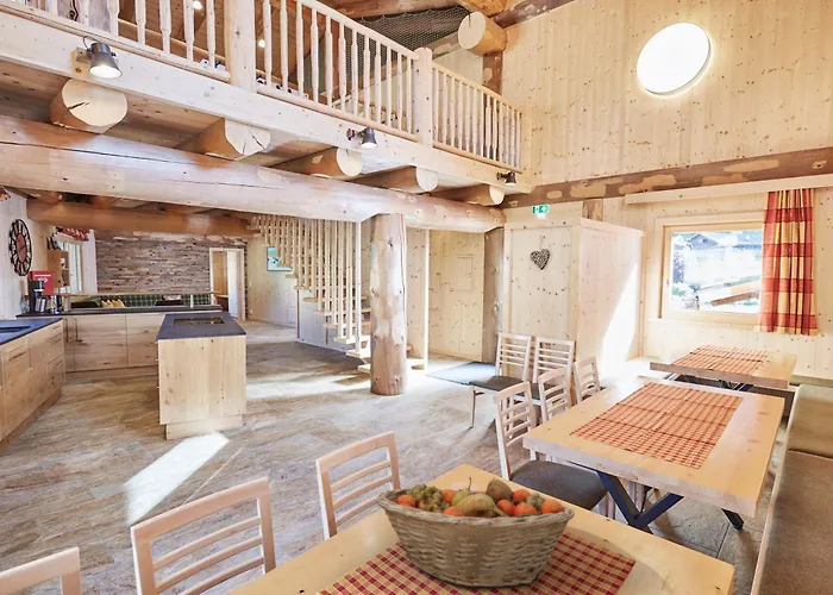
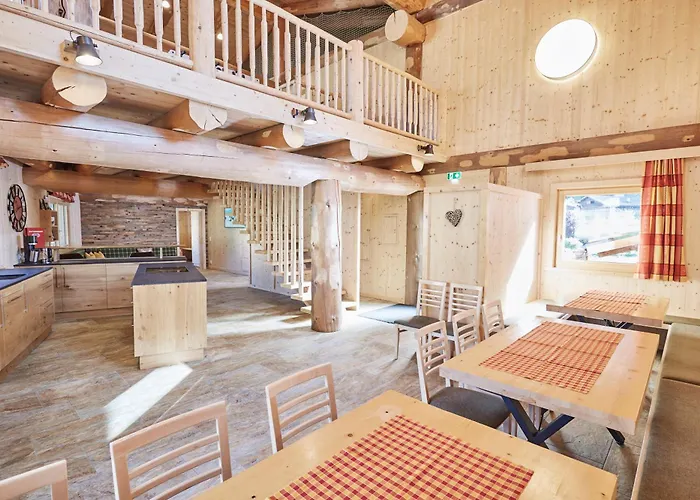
- fruit basket (471, 518)
